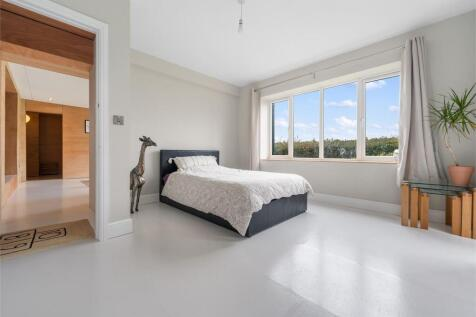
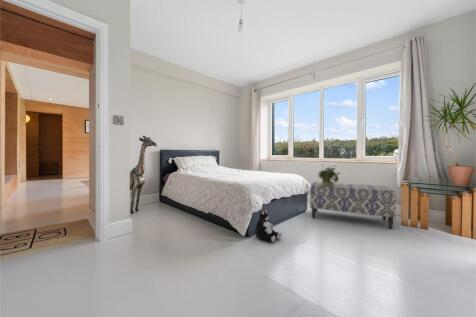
+ bench (348, 202)
+ potted plant (327, 174)
+ plush toy (266, 224)
